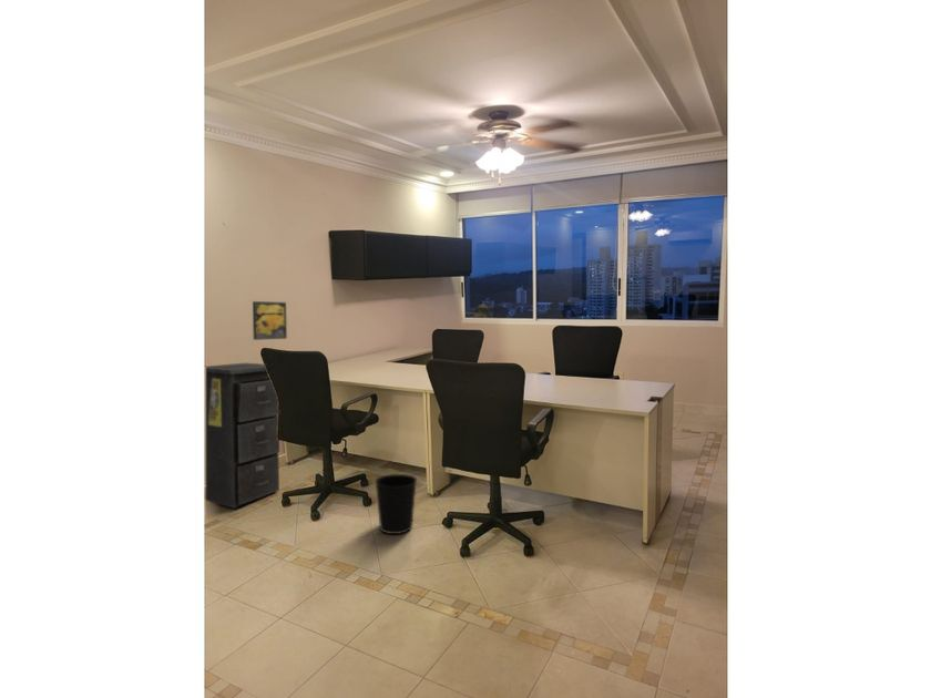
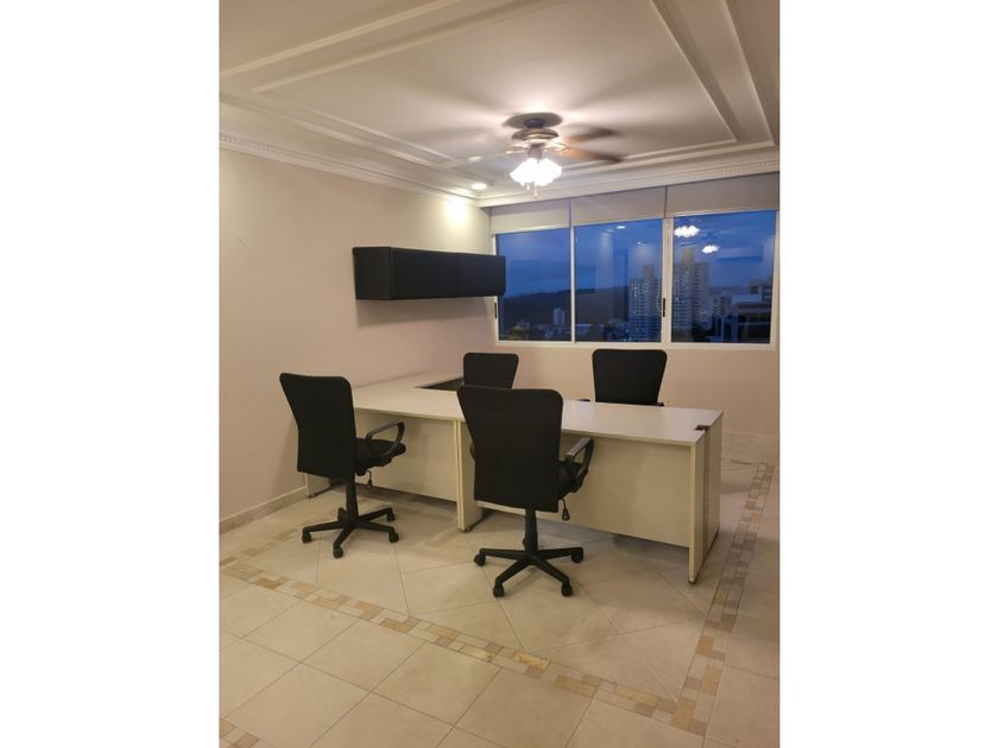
- filing cabinet (243, 431)
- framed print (269, 320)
- wastebasket (396, 503)
